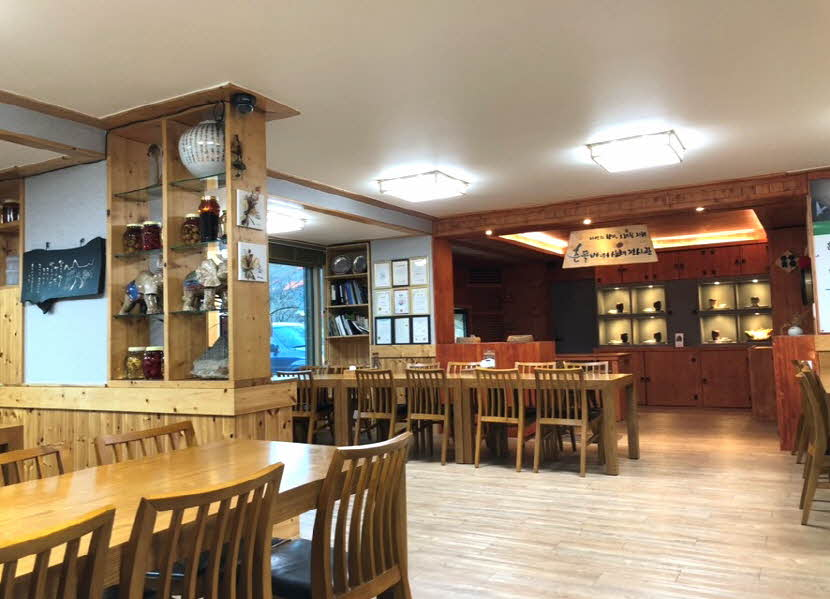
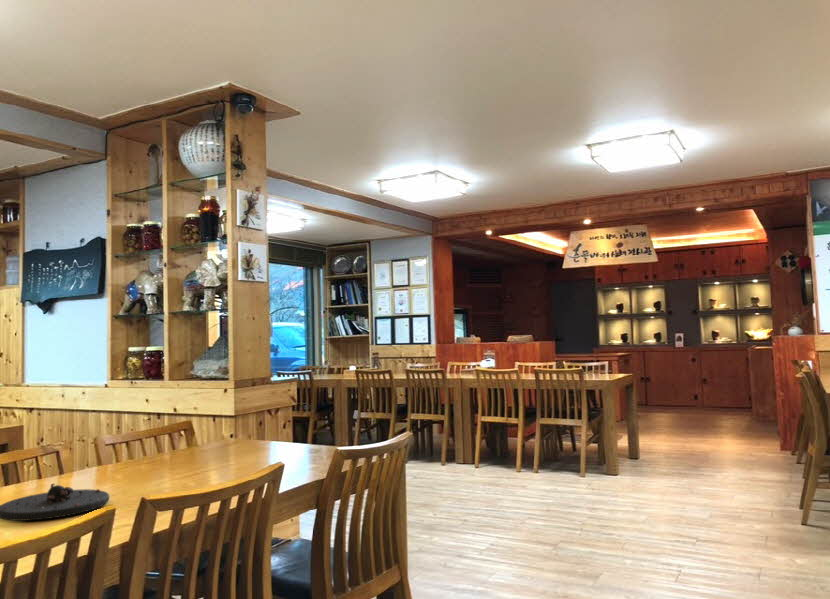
+ plate (54, 496)
